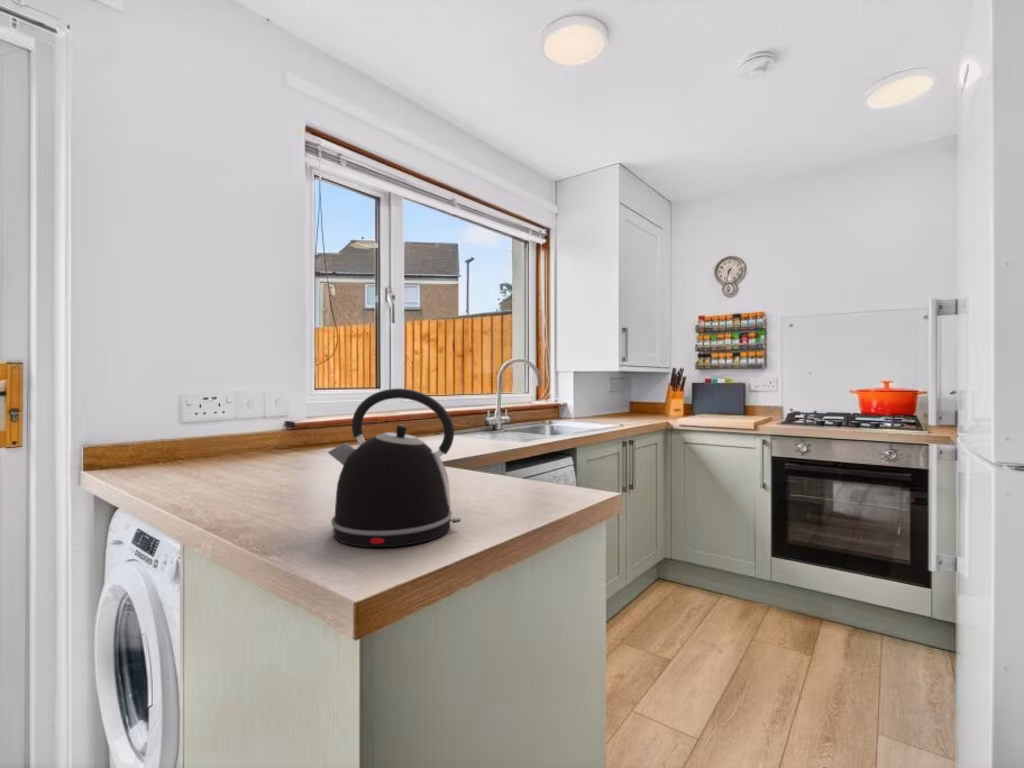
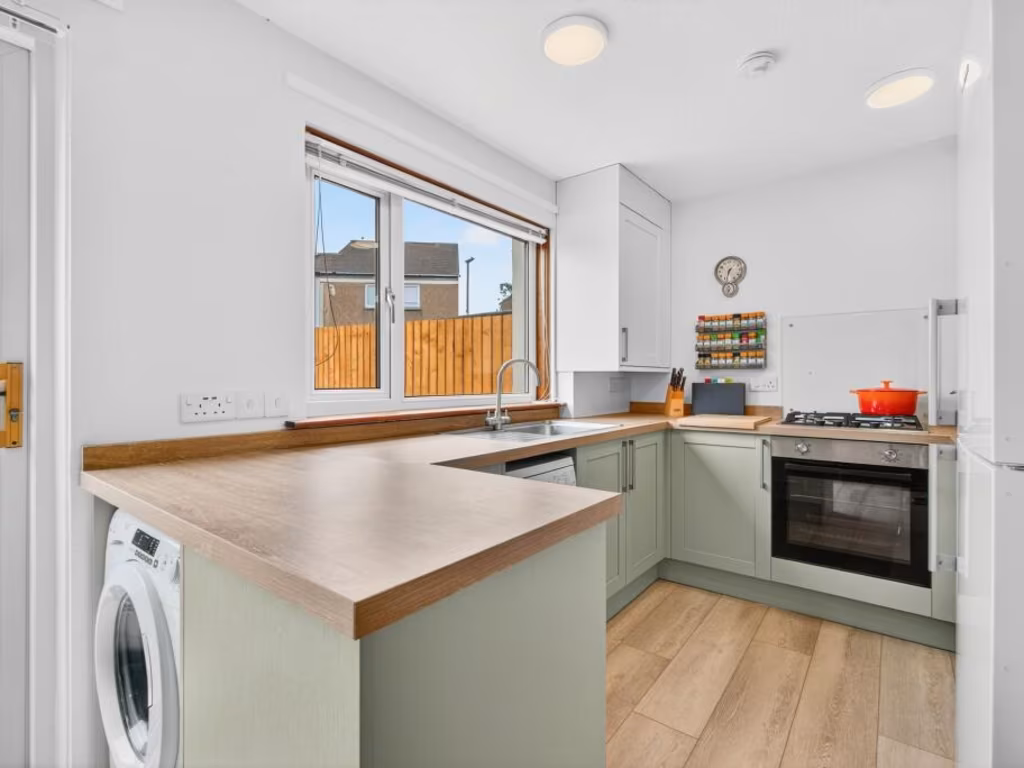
- kettle (394, 458)
